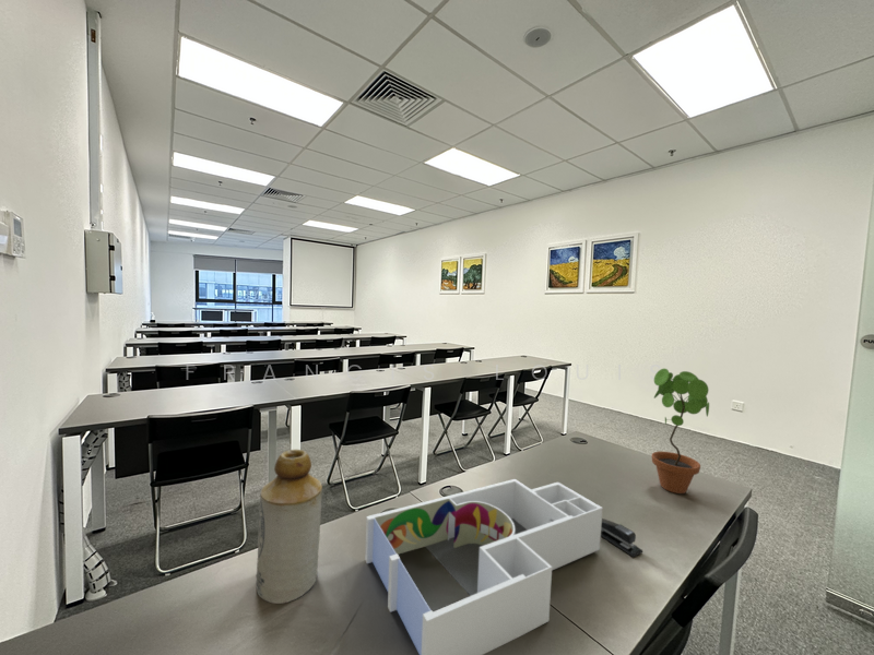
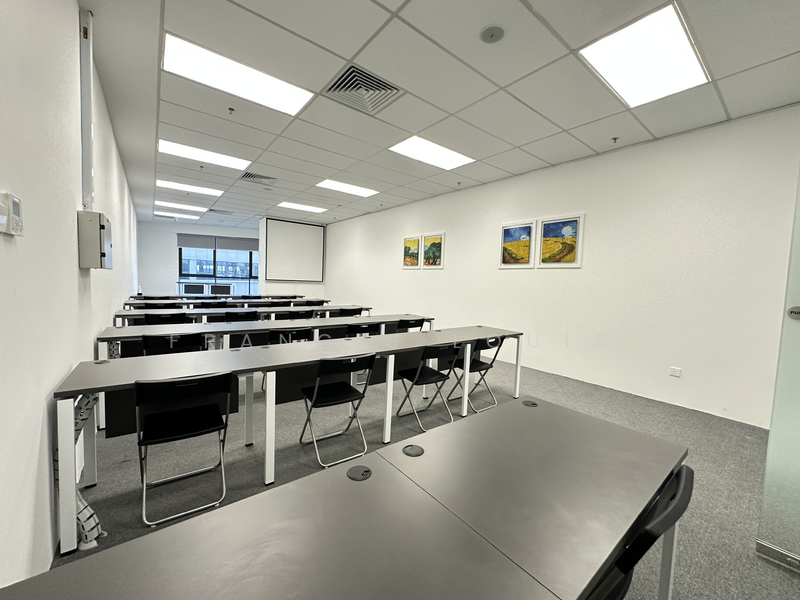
- stapler (613, 531)
- desk organizer (500, 545)
- potted plant (676, 427)
- bottle (290, 517)
